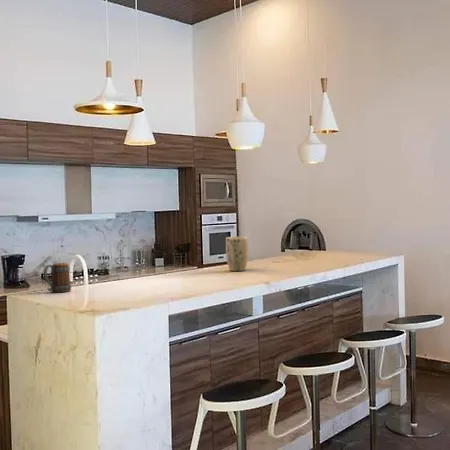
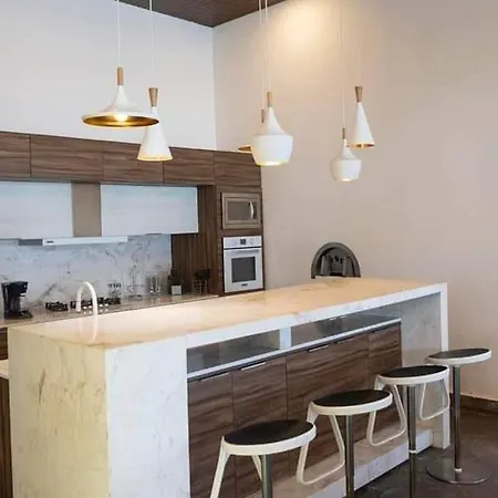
- mug (57, 277)
- plant pot (237, 253)
